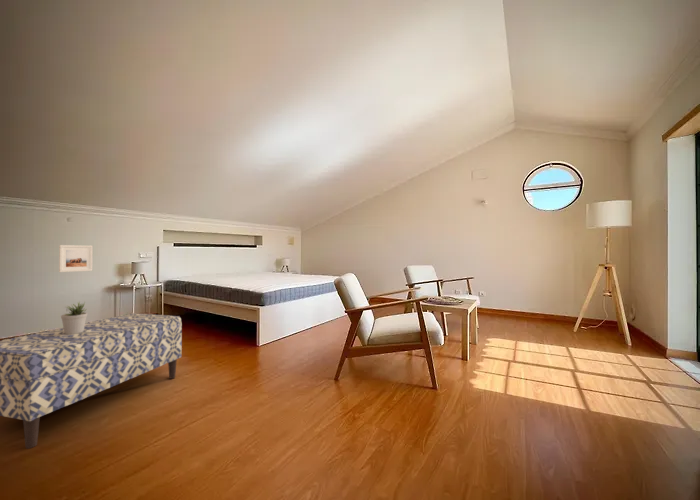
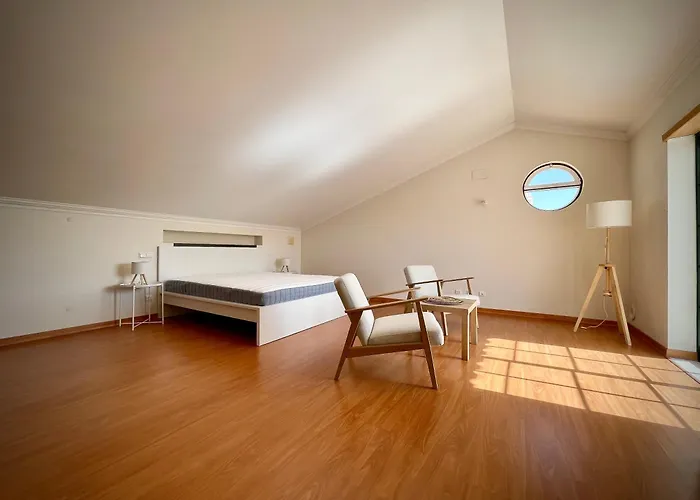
- potted plant (74, 316)
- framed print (76, 258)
- bench (94, 364)
